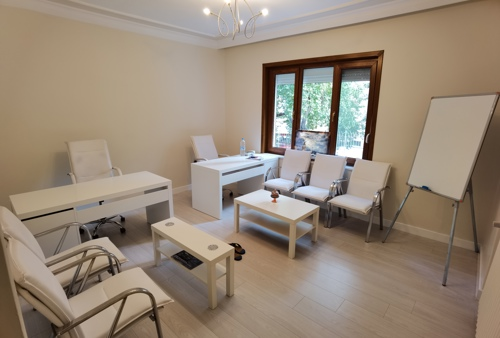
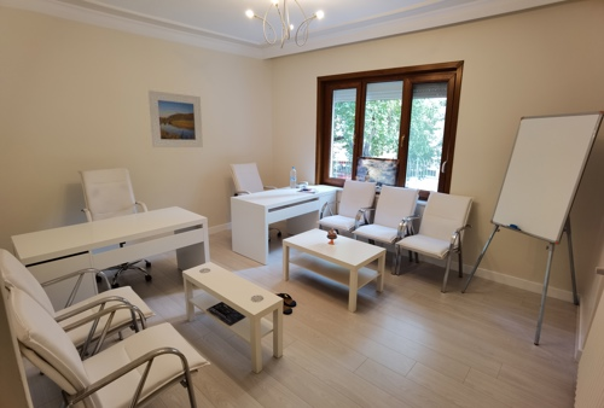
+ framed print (176, 121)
